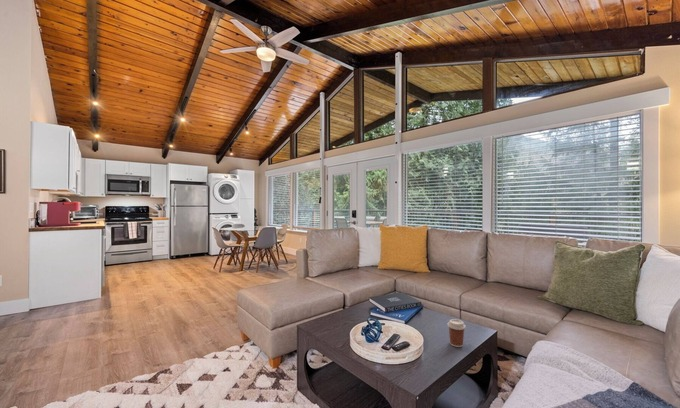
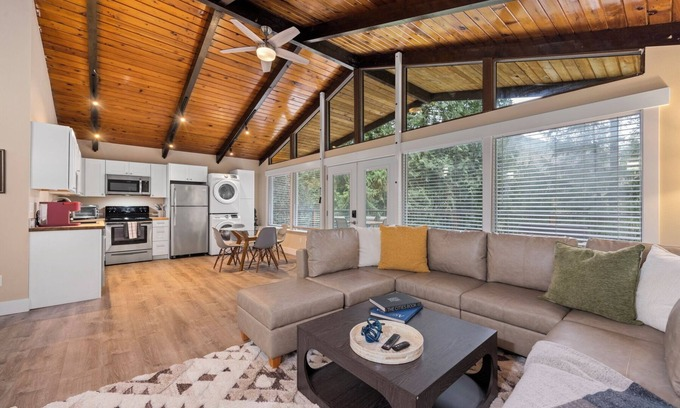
- coffee cup (456, 332)
